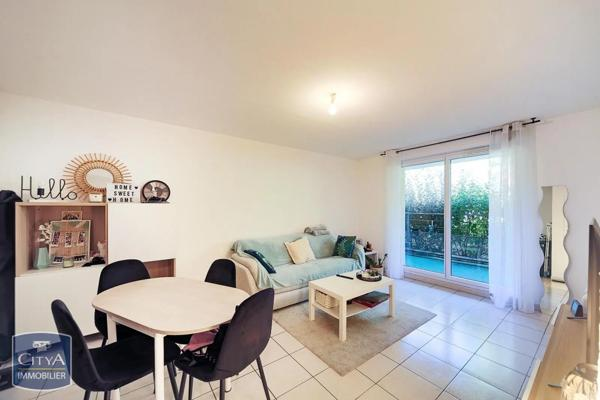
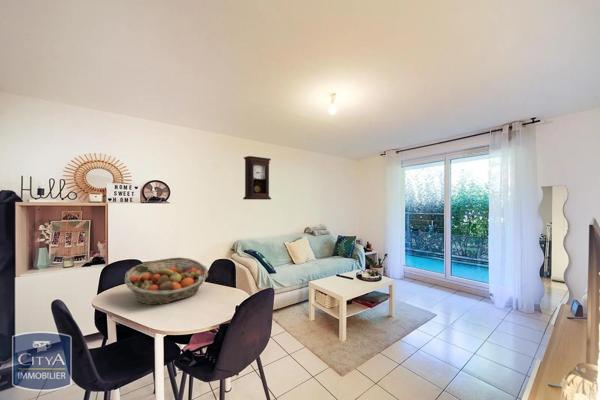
+ fruit basket (169, 279)
+ pendulum clock (258, 178)
